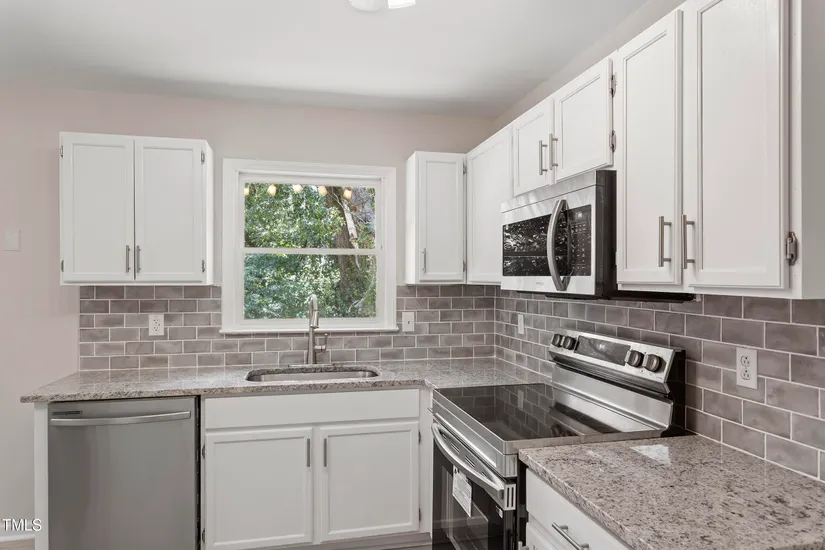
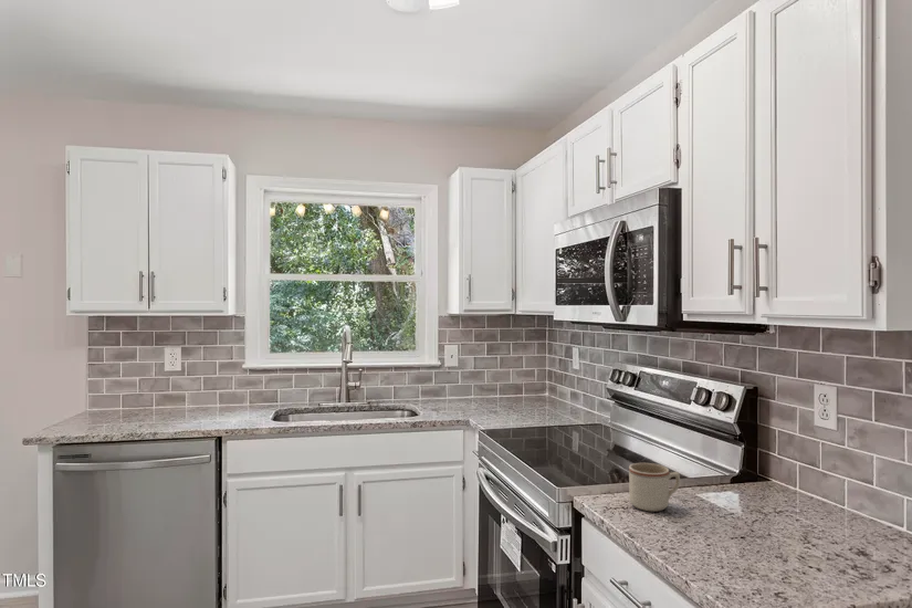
+ mug (654, 486)
